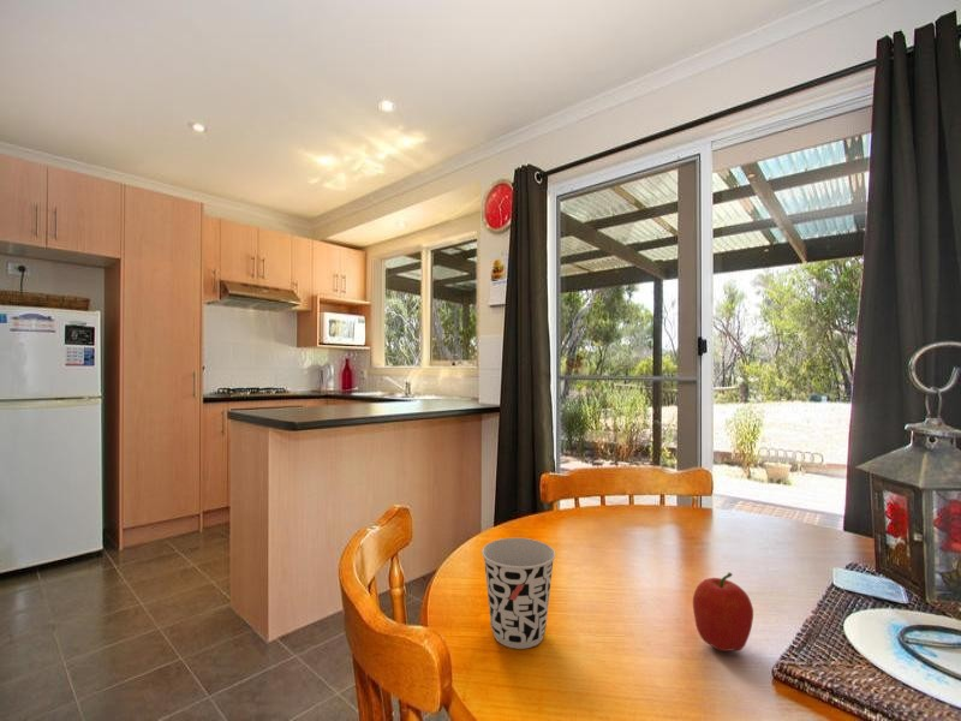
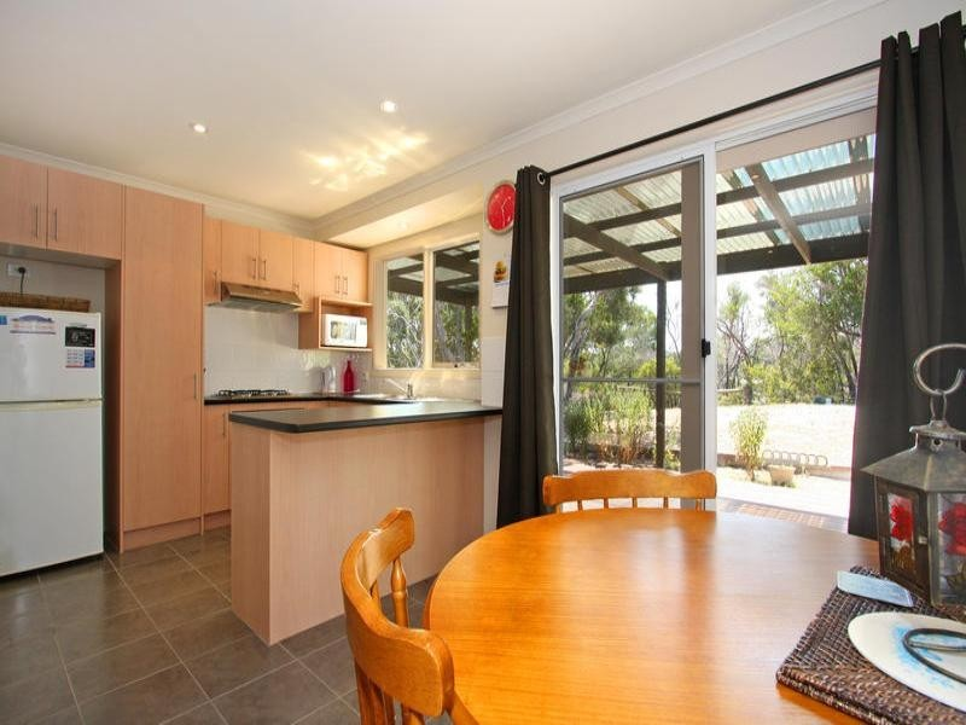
- cup (518, 591)
- fruit (722, 609)
